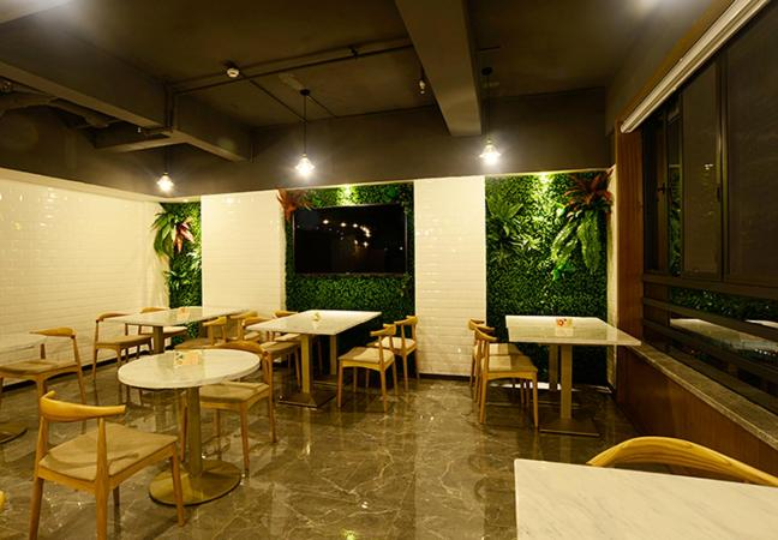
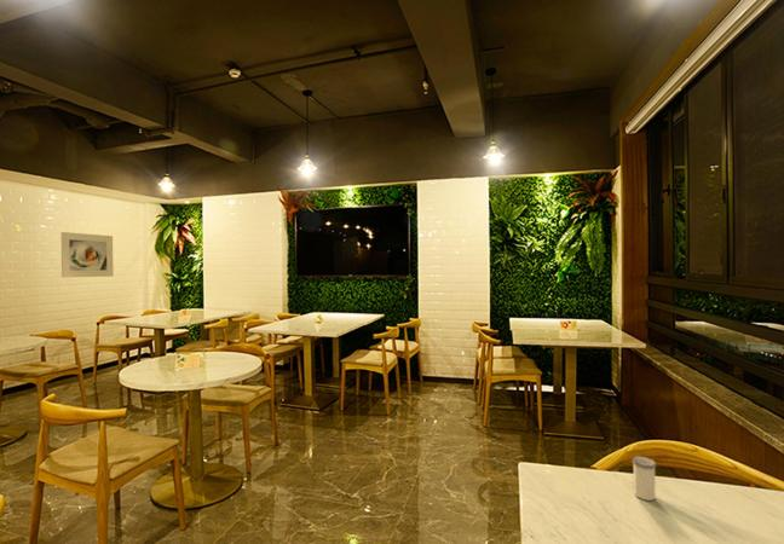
+ salt shaker (644, 478)
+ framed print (88, 255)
